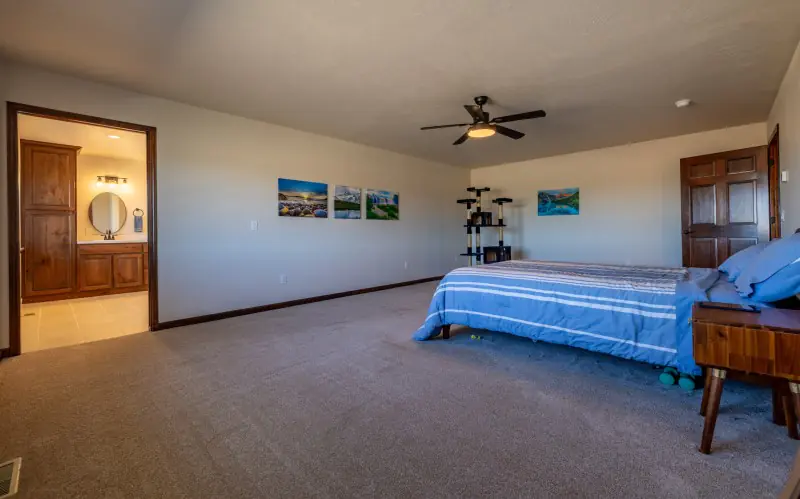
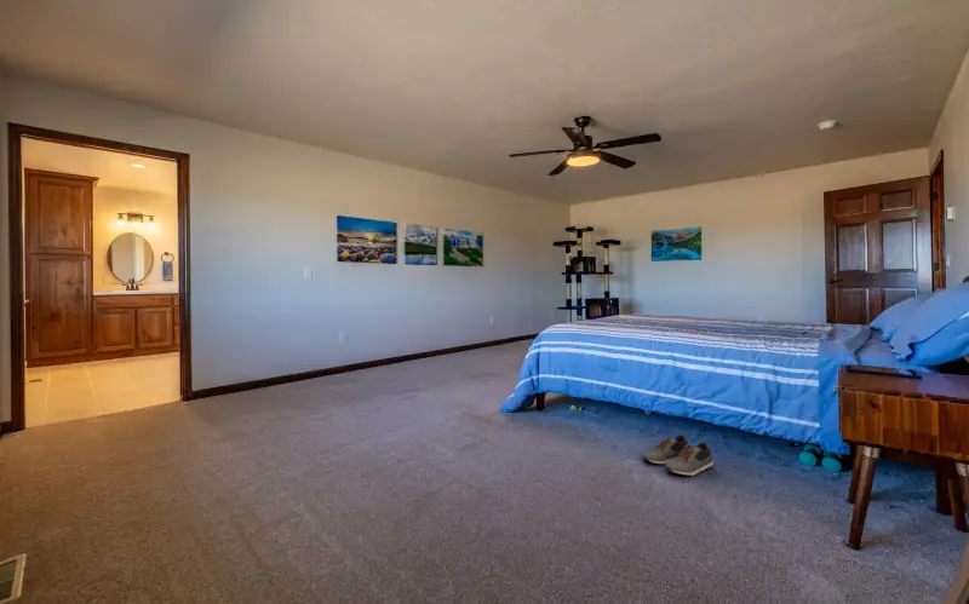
+ shoe (677, 453)
